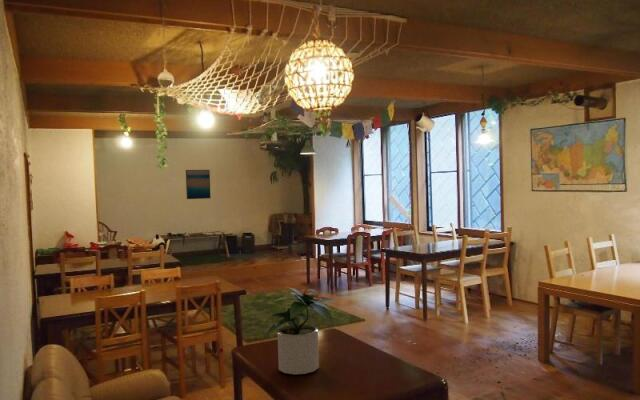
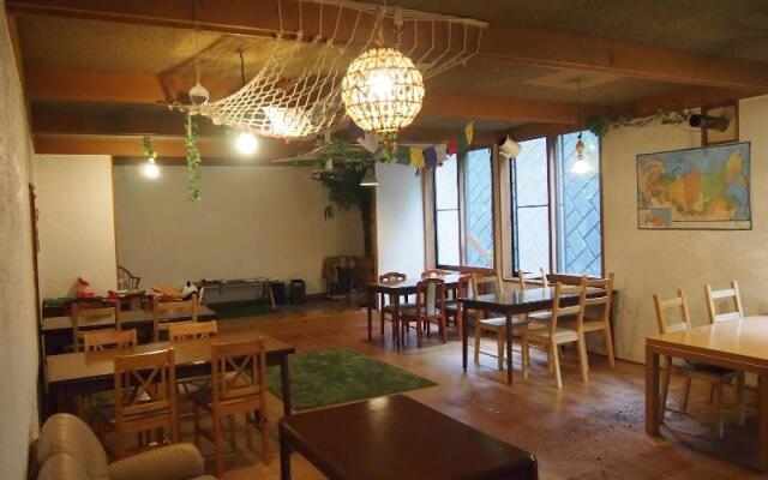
- potted plant (303, 328)
- wall art (198, 184)
